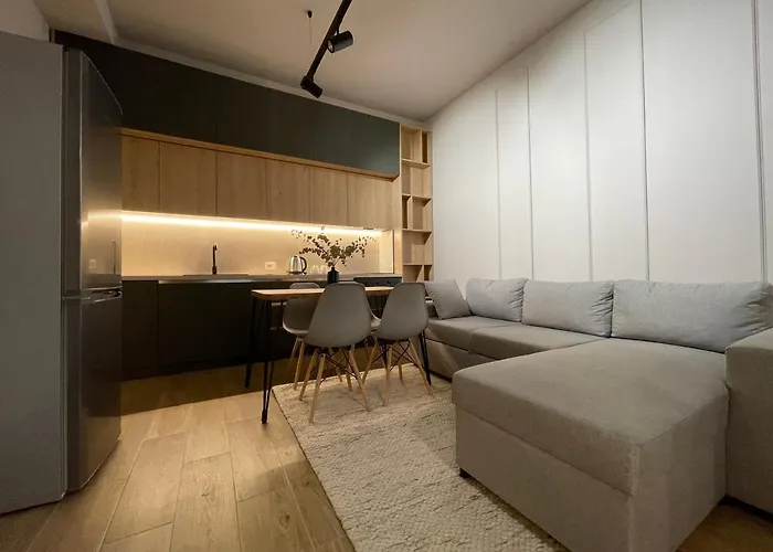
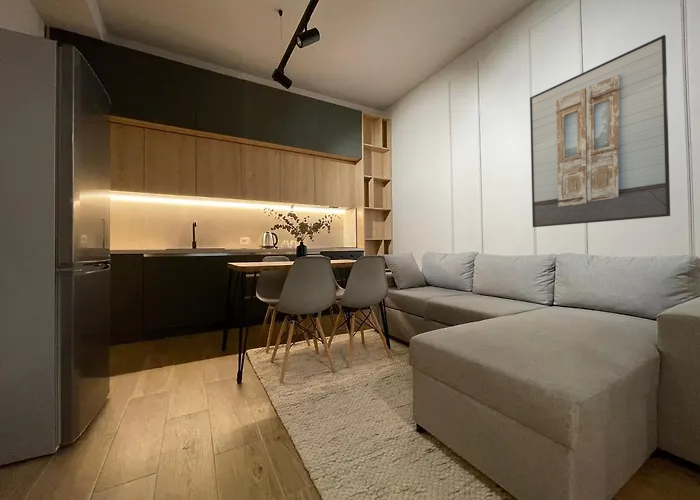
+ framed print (588, 146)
